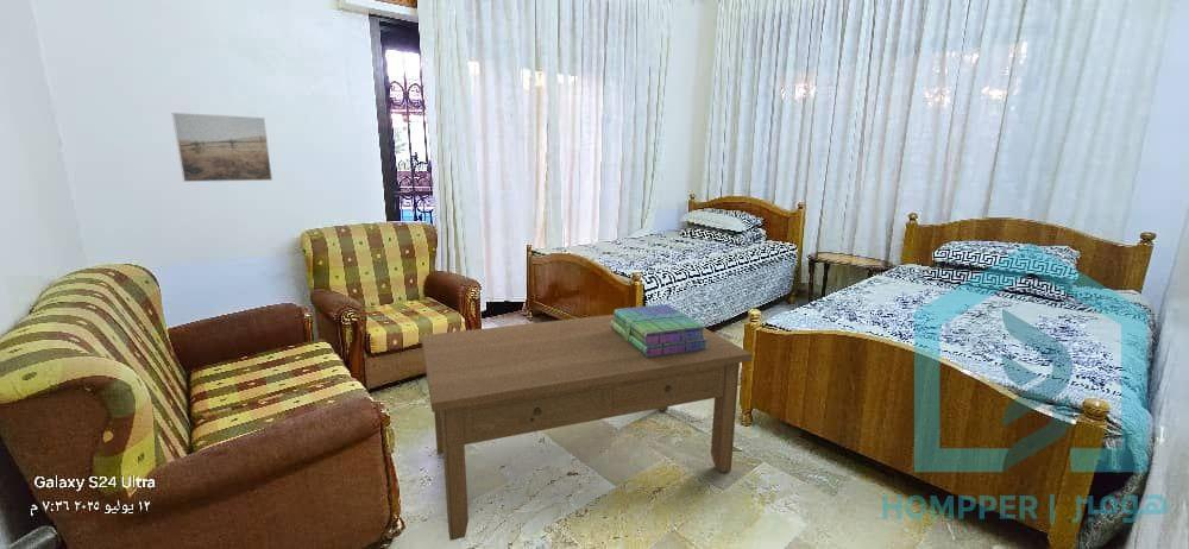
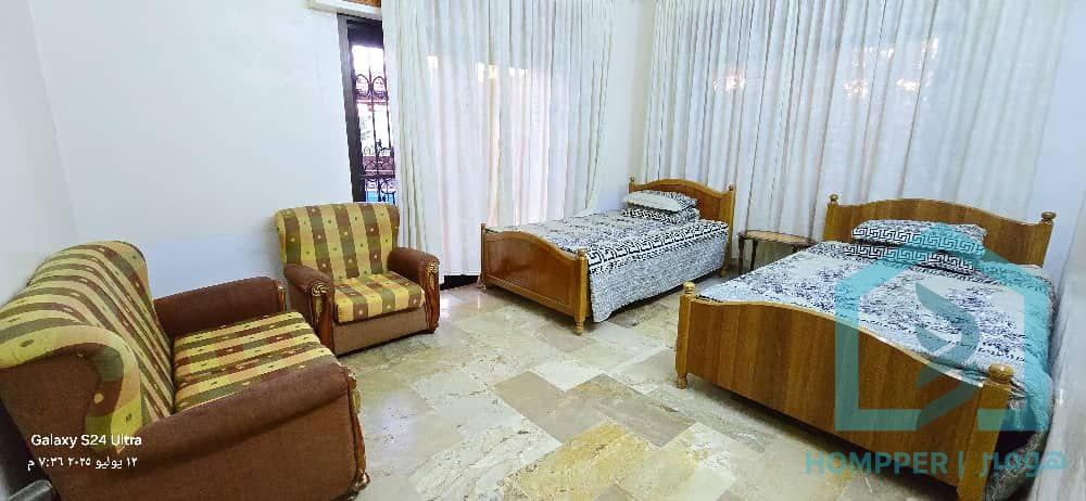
- stack of books (656, 327)
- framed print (225, 149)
- coffee table (579, 403)
